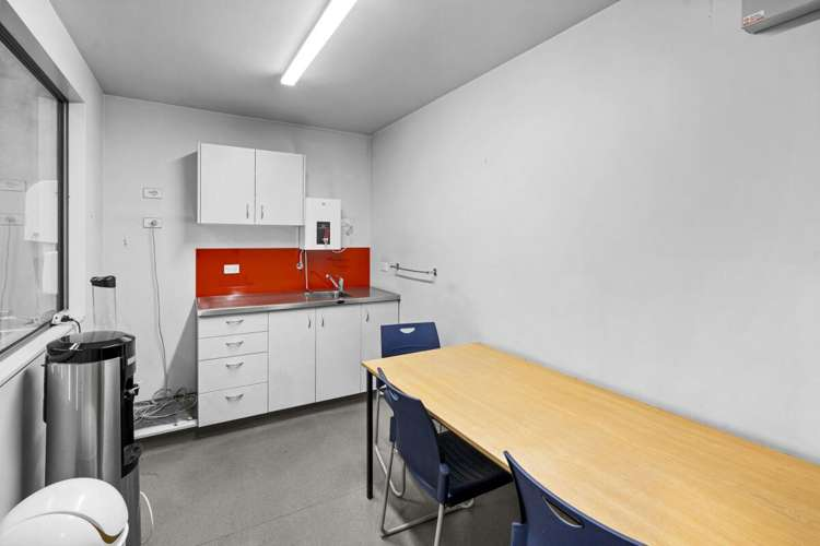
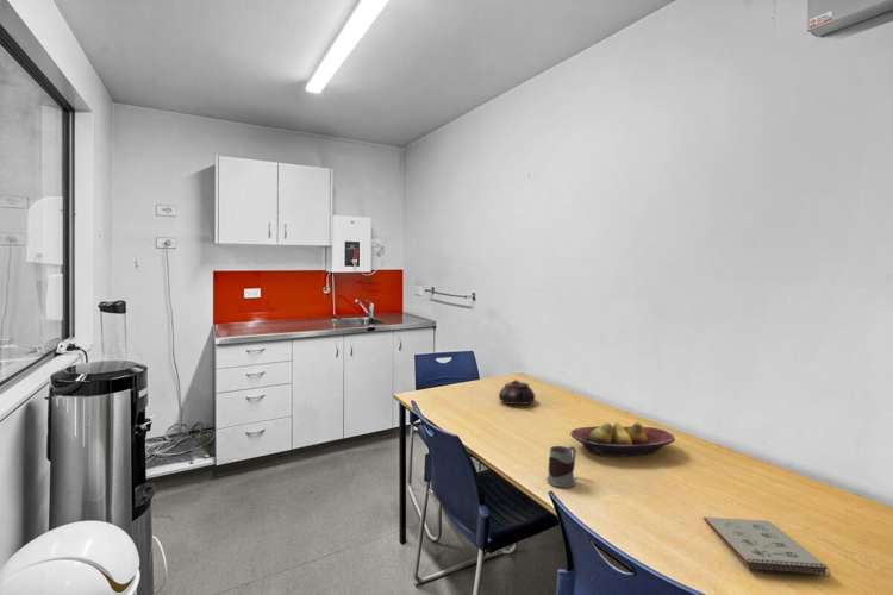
+ teapot (517, 390)
+ fruit bowl (622, 436)
+ mug (563, 464)
+ notepad (760, 541)
